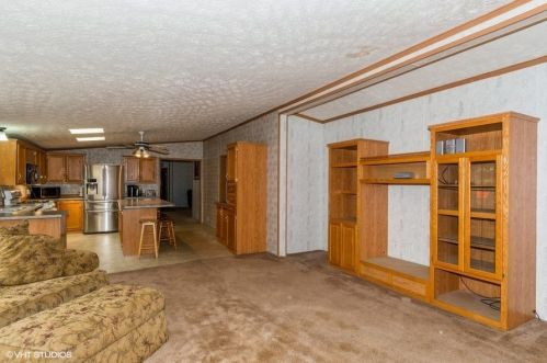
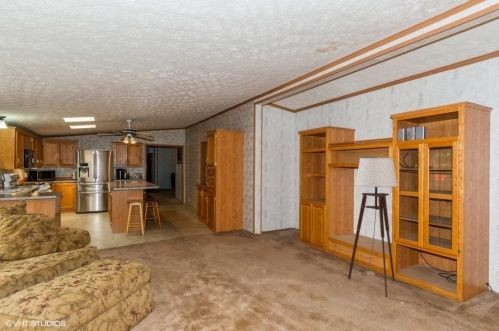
+ floor lamp (375, 219)
